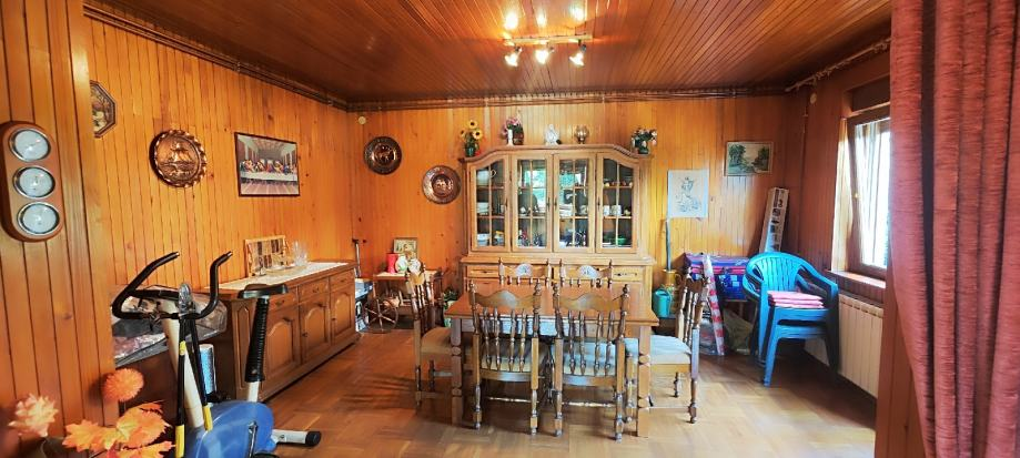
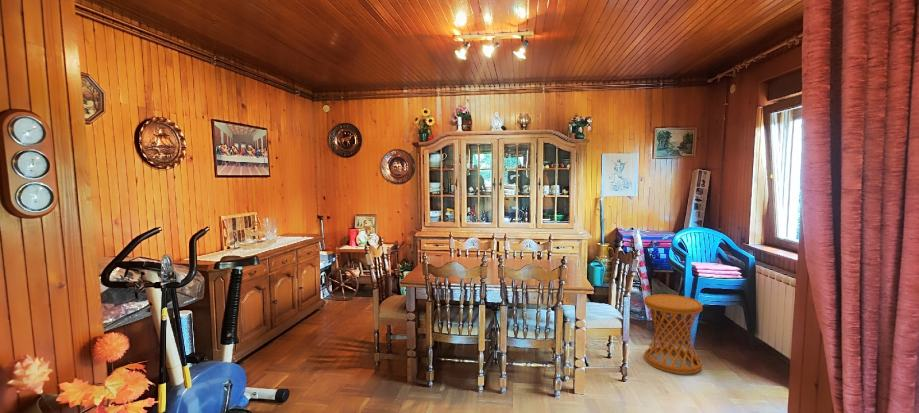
+ side table (671, 331)
